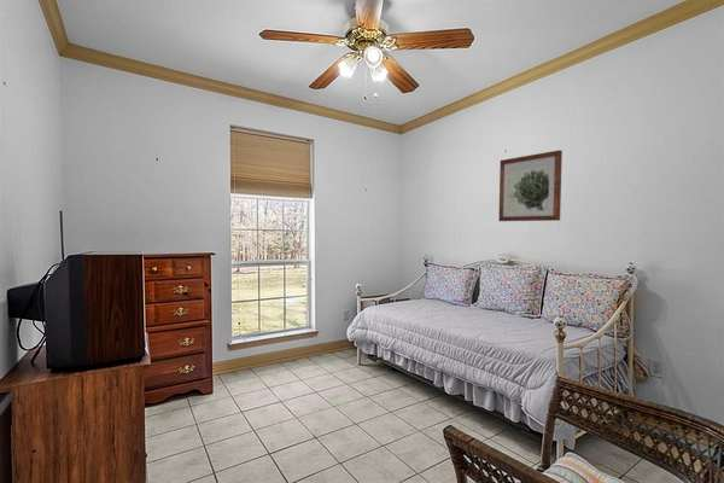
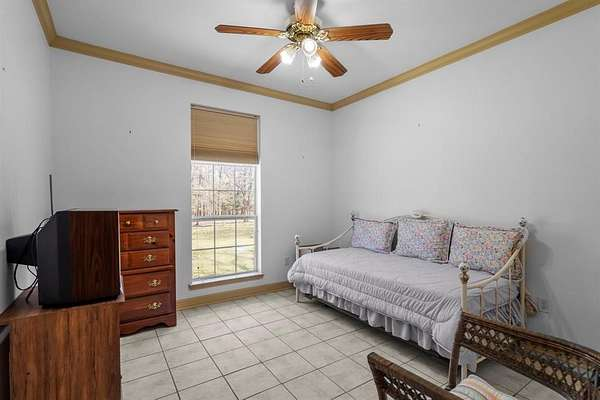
- wall art (527, 188)
